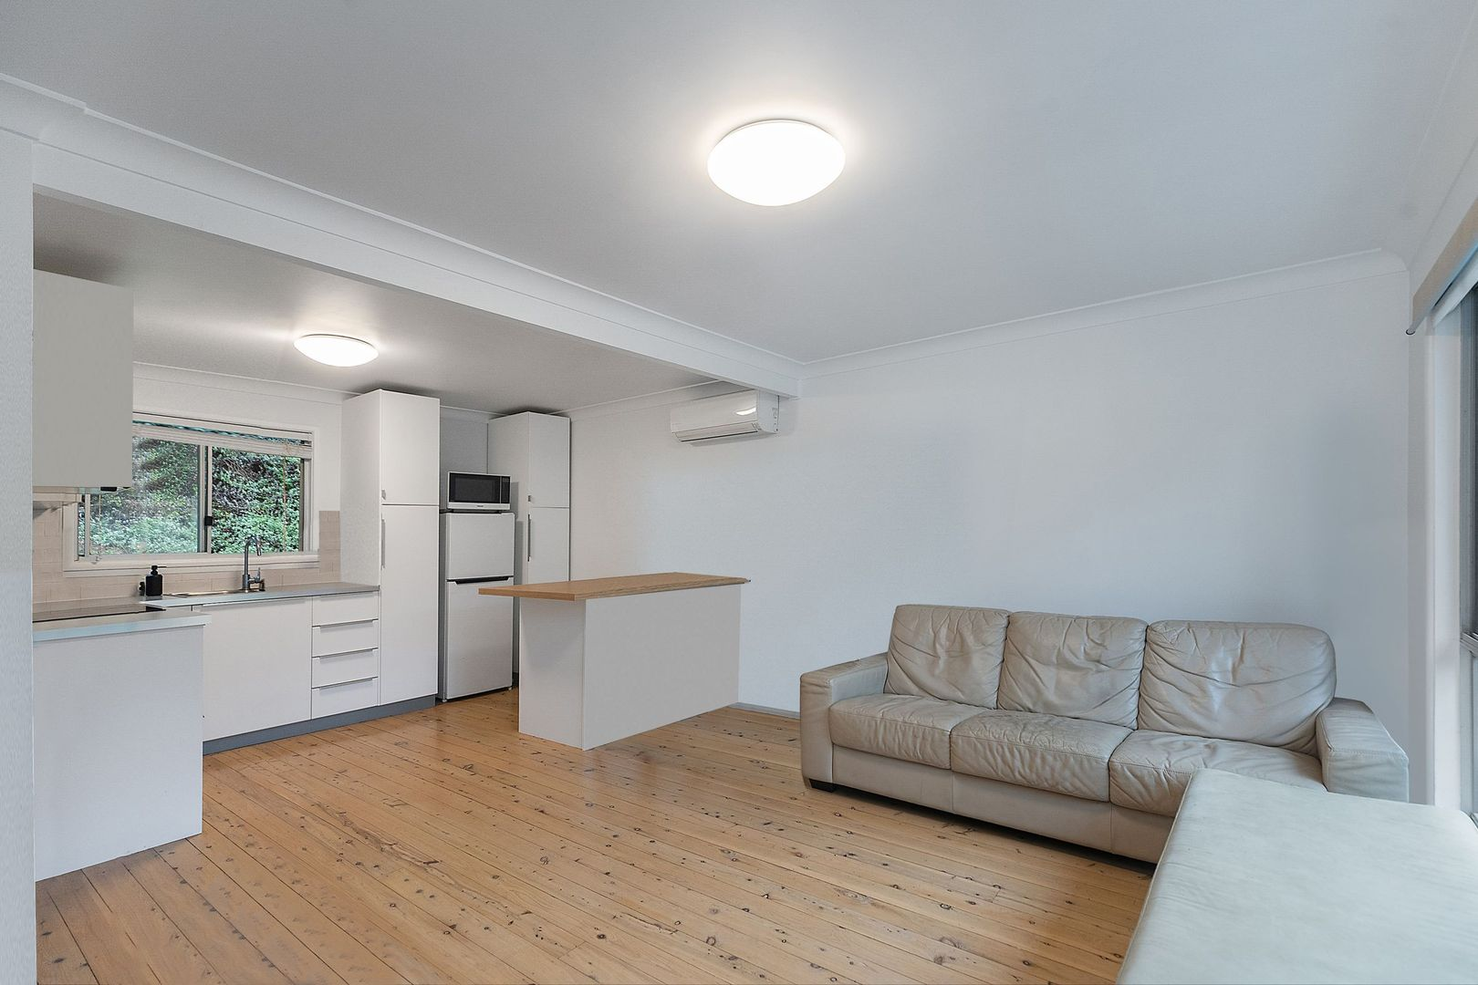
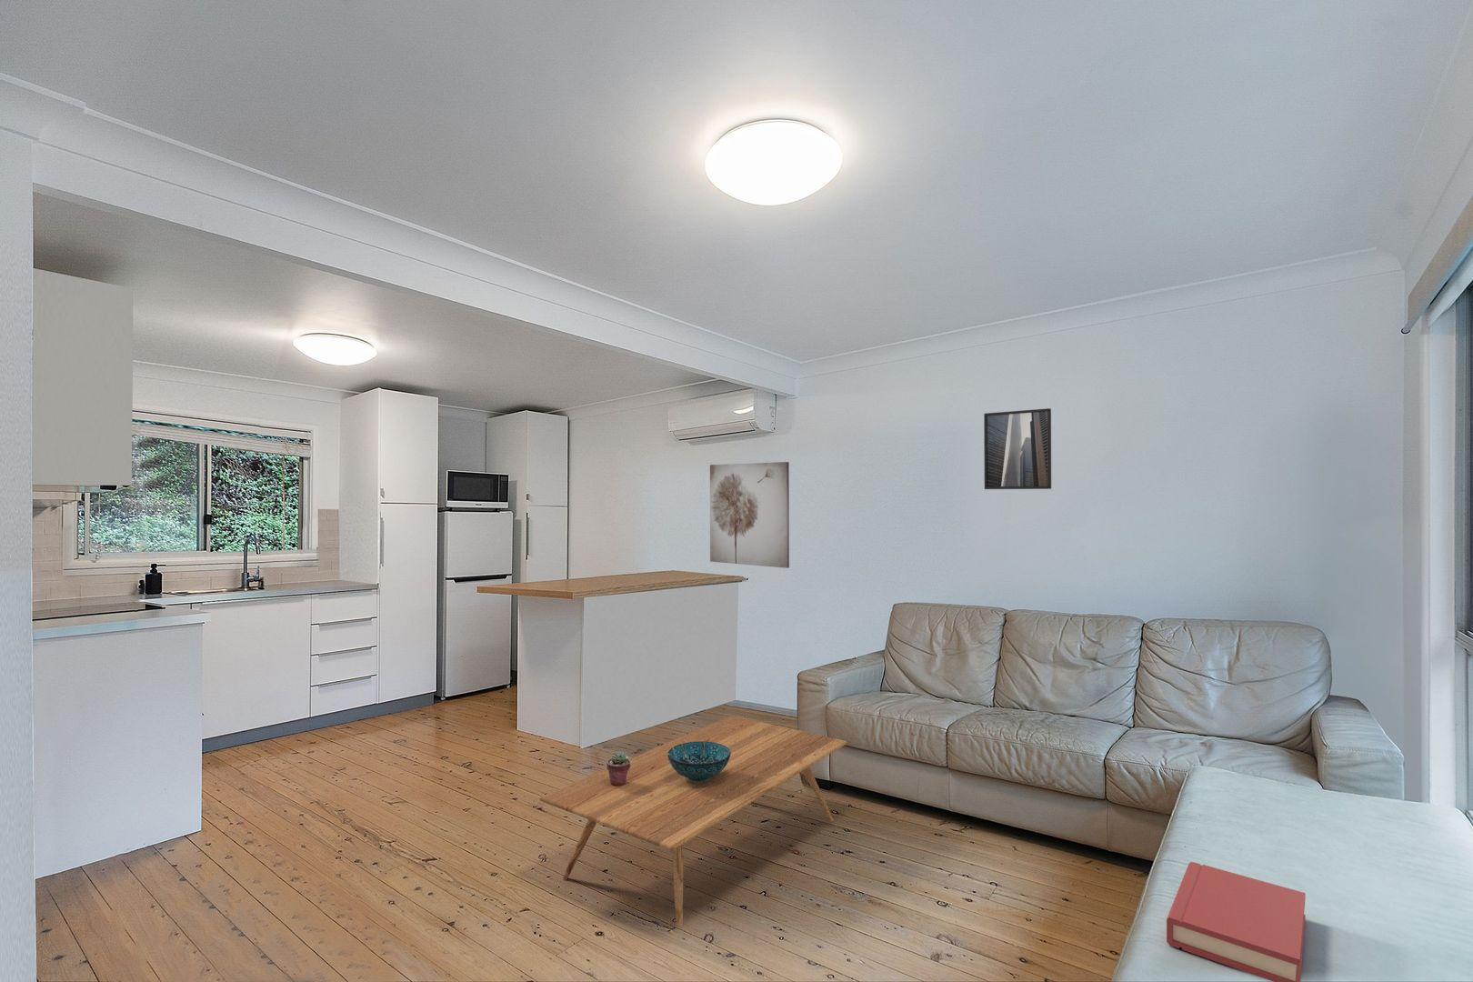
+ hardback book (1237, 917)
+ potted succulent (618, 766)
+ wall art (747, 514)
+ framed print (1017, 450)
+ decorative bowl (699, 764)
+ coffee table (708, 808)
